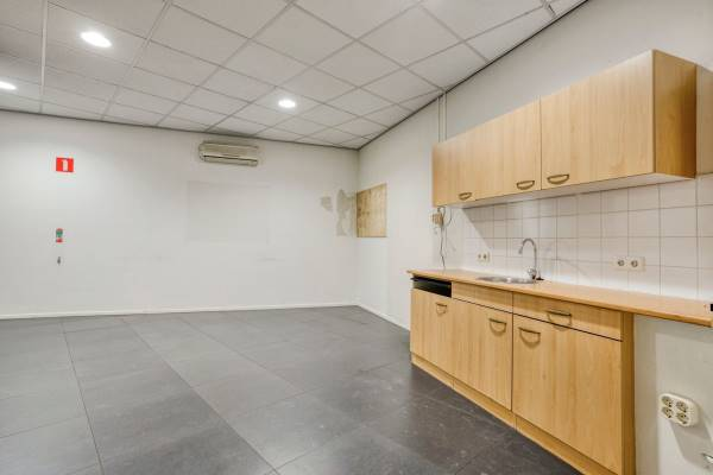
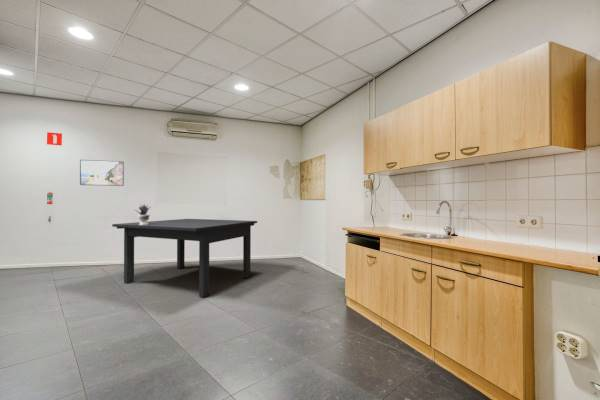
+ dining table (184, 251)
+ potted plant (144, 213)
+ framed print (102, 173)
